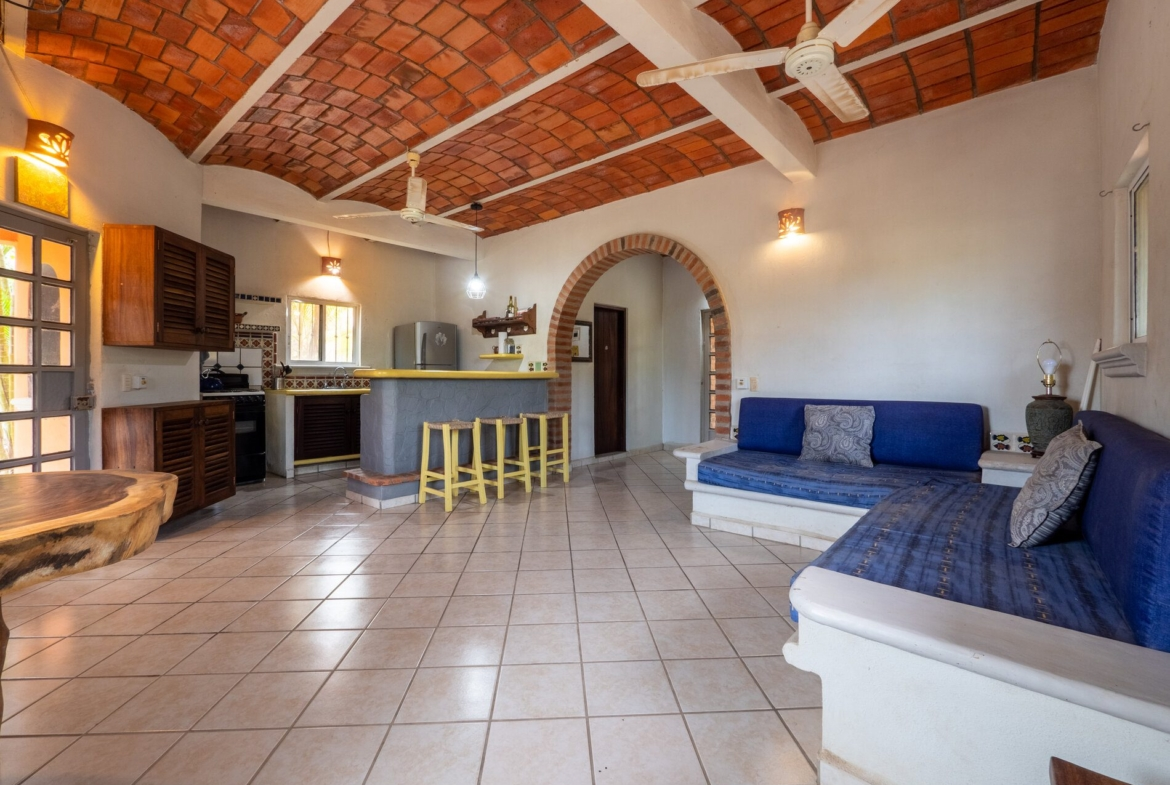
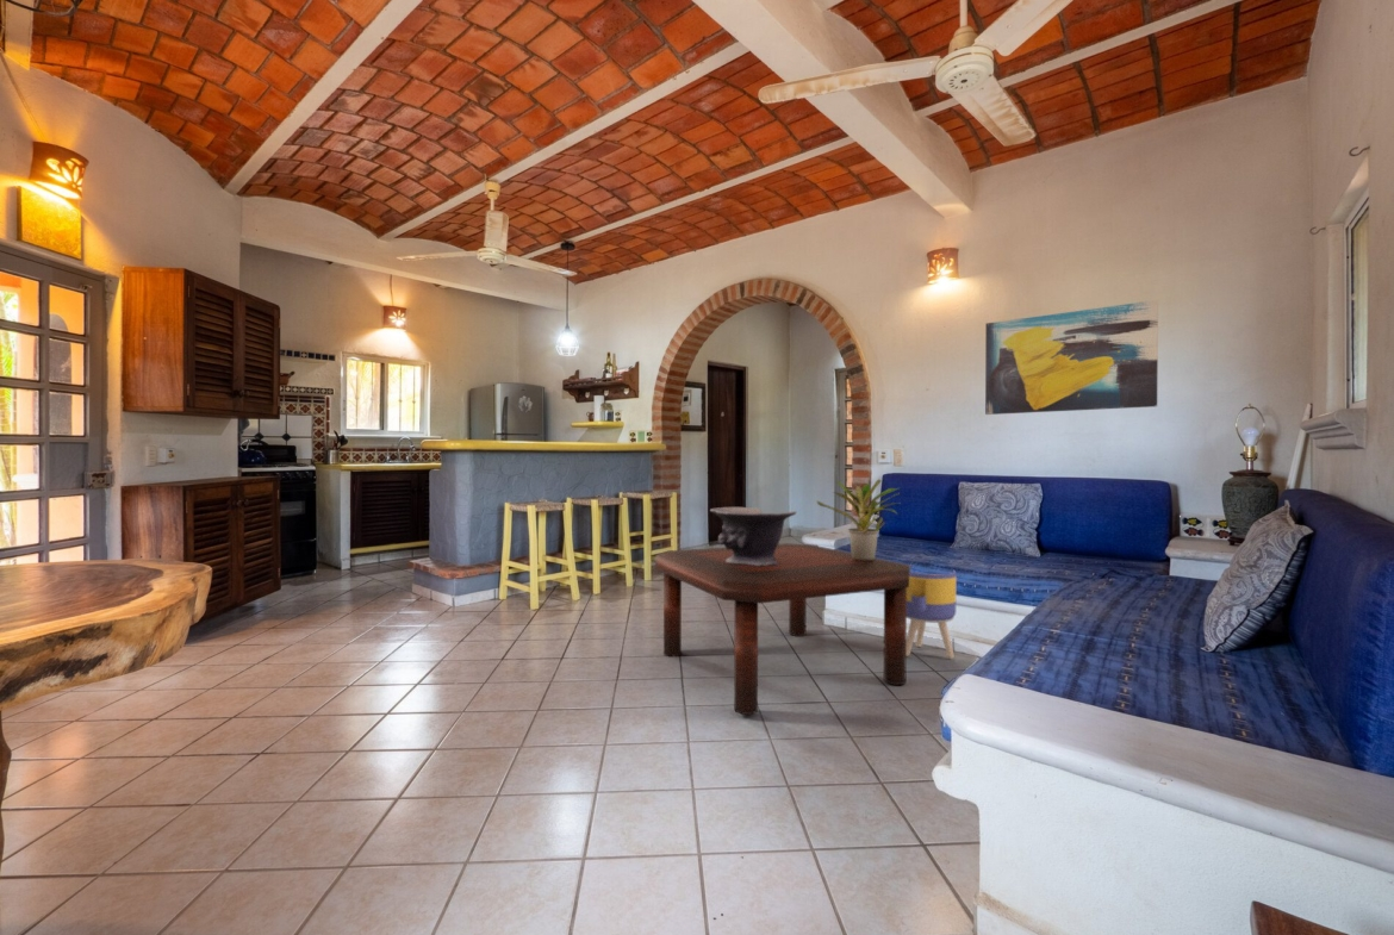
+ coffee table (771, 601)
+ potted plant (863, 519)
+ decorative bowl (751, 535)
+ storage basket (926, 612)
+ wall art (1065, 361)
